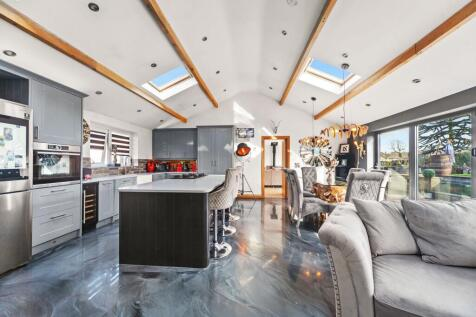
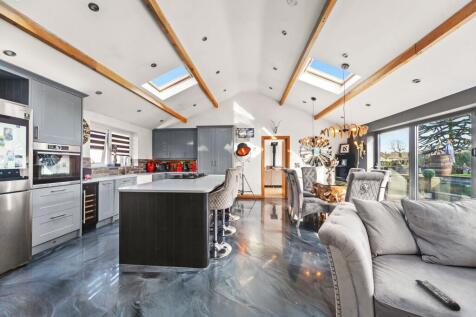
+ remote control (435, 292)
